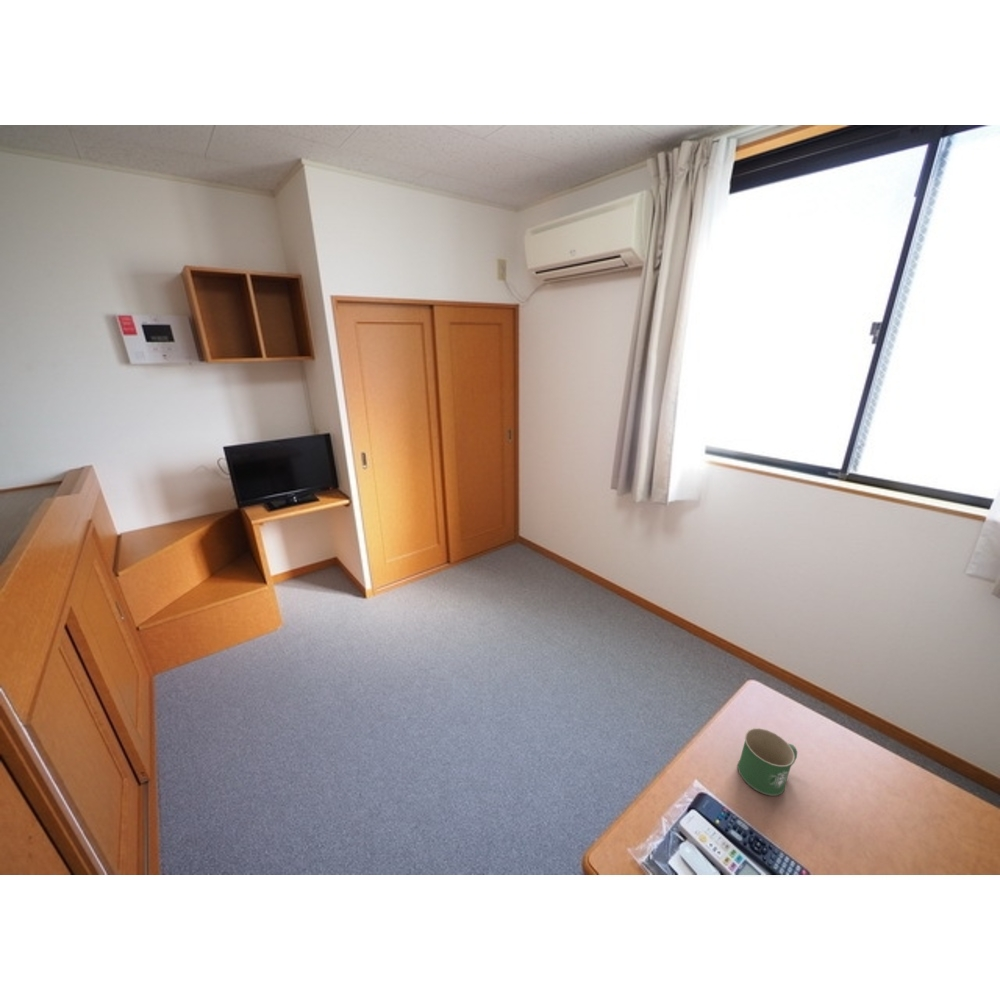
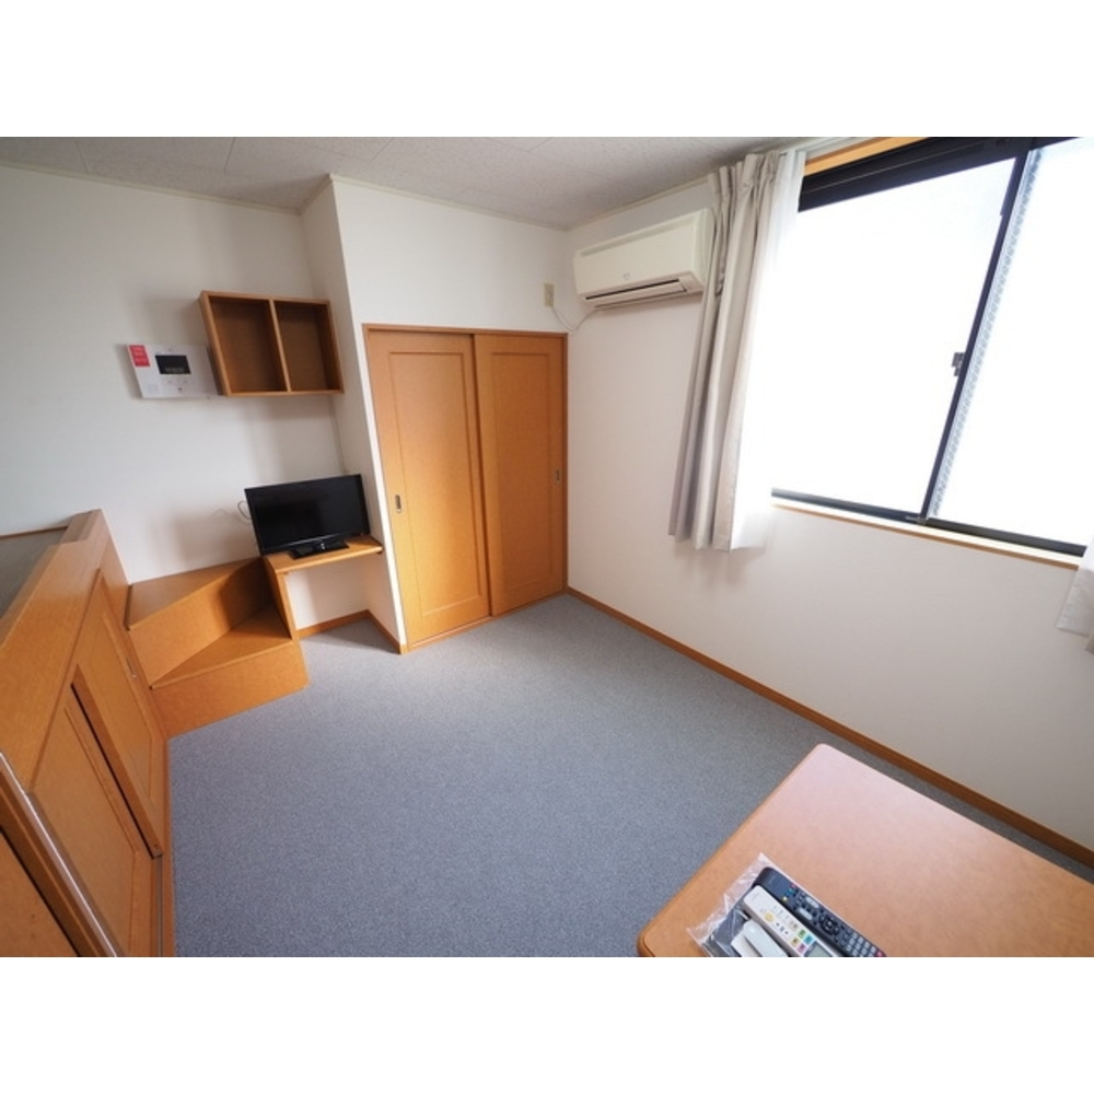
- mug (771, 759)
